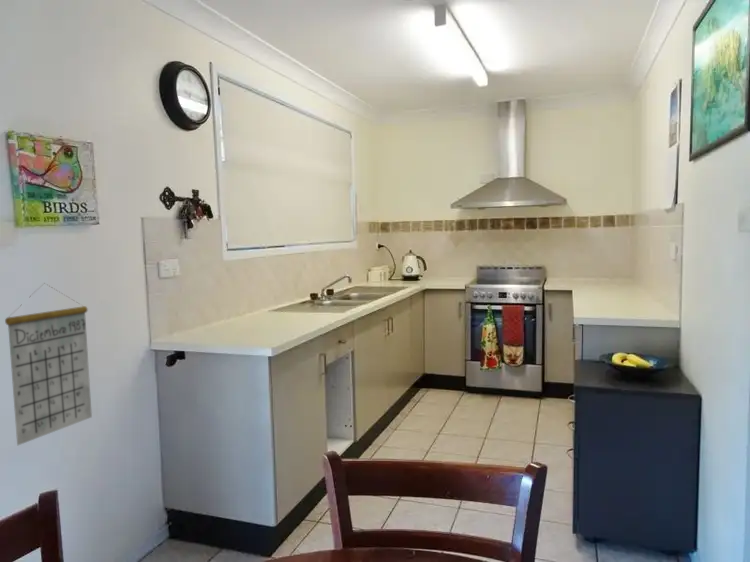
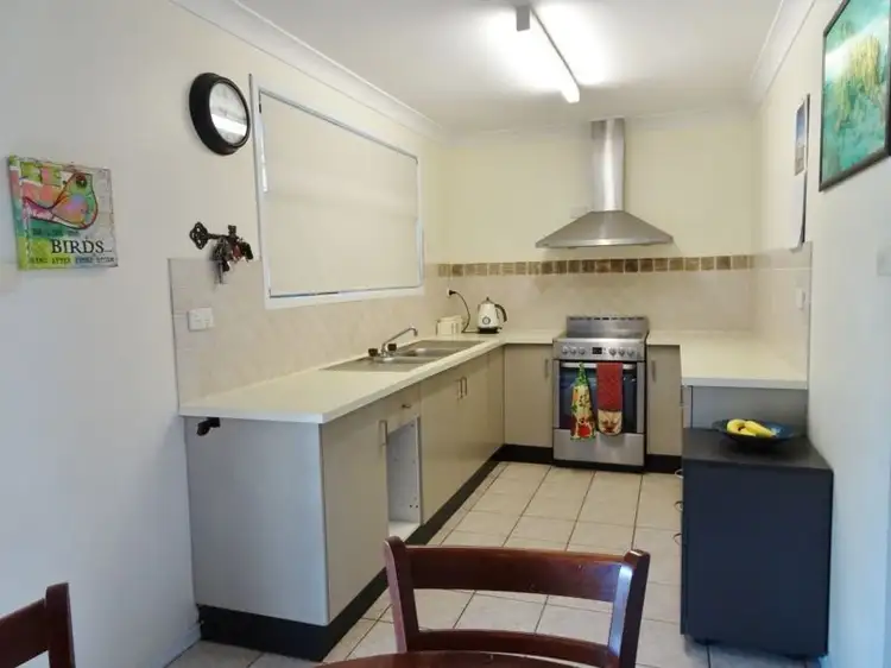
- calendar (52, 357)
